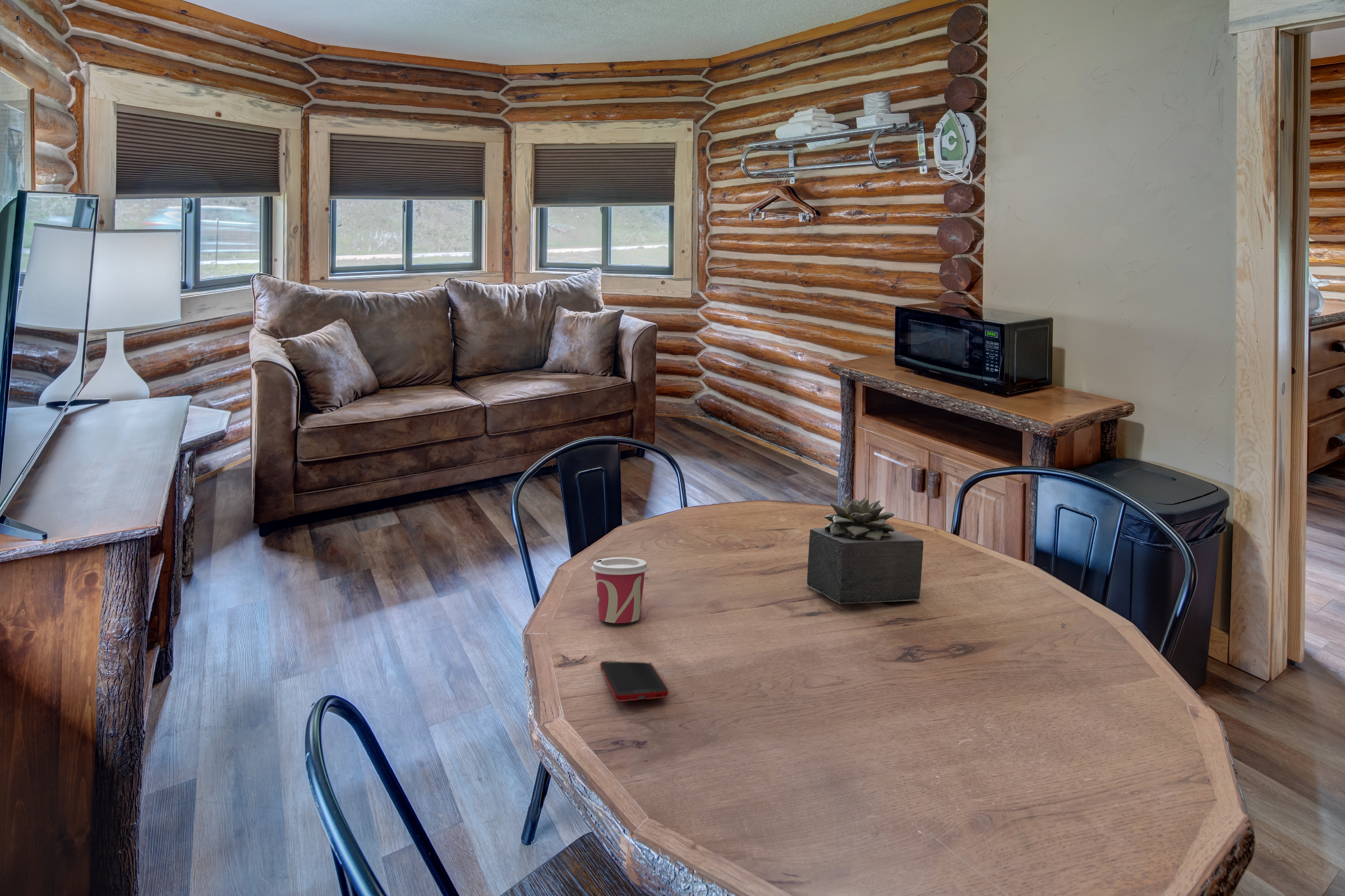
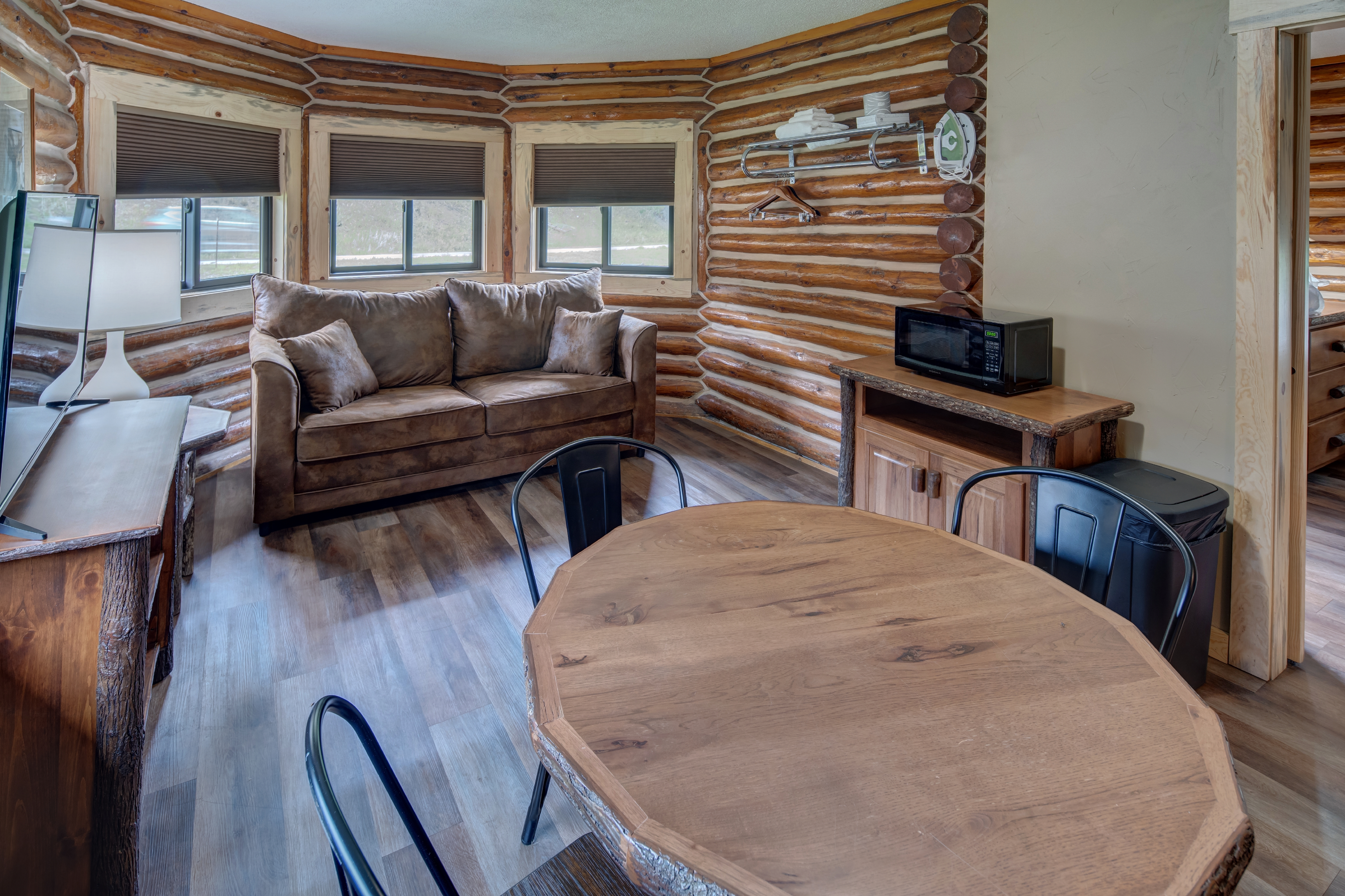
- cup (620, 590)
- succulent plant (863, 546)
- cell phone (632, 678)
